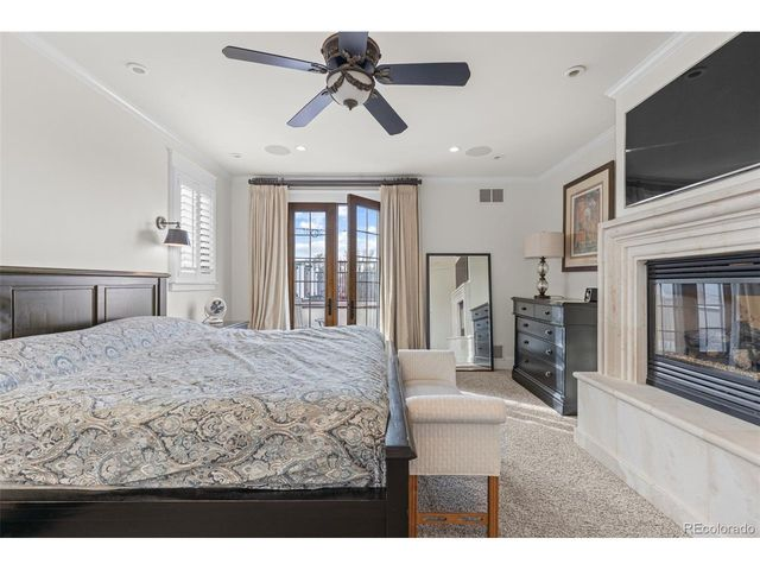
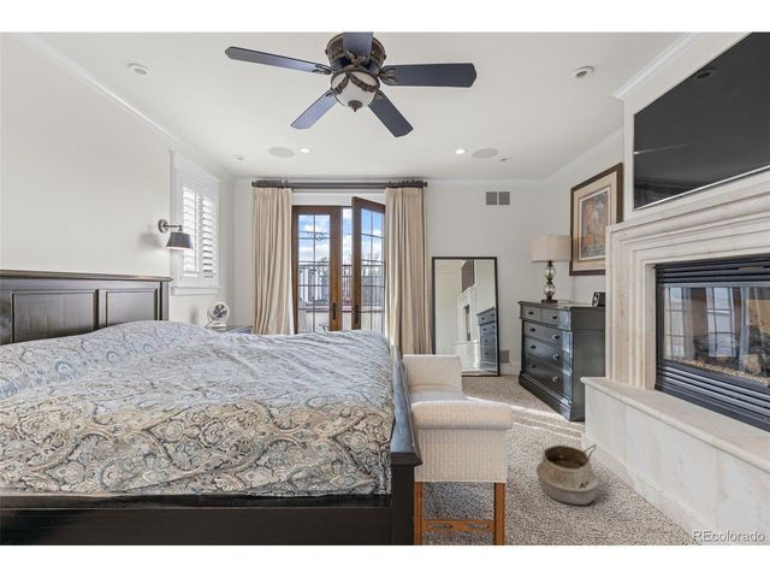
+ woven basket (563, 466)
